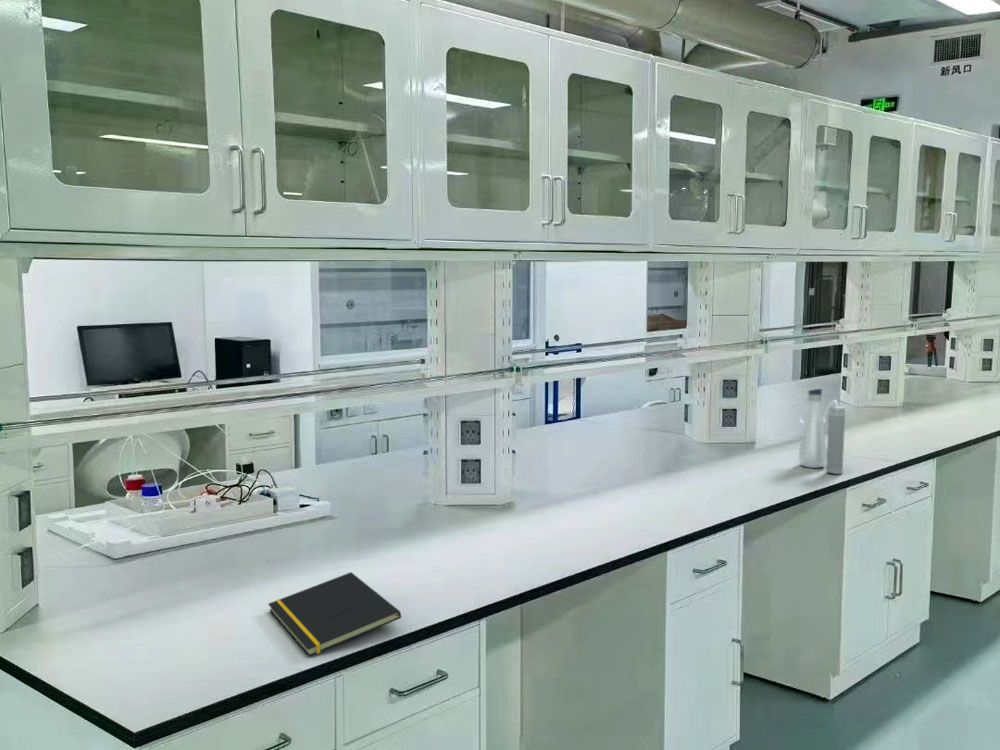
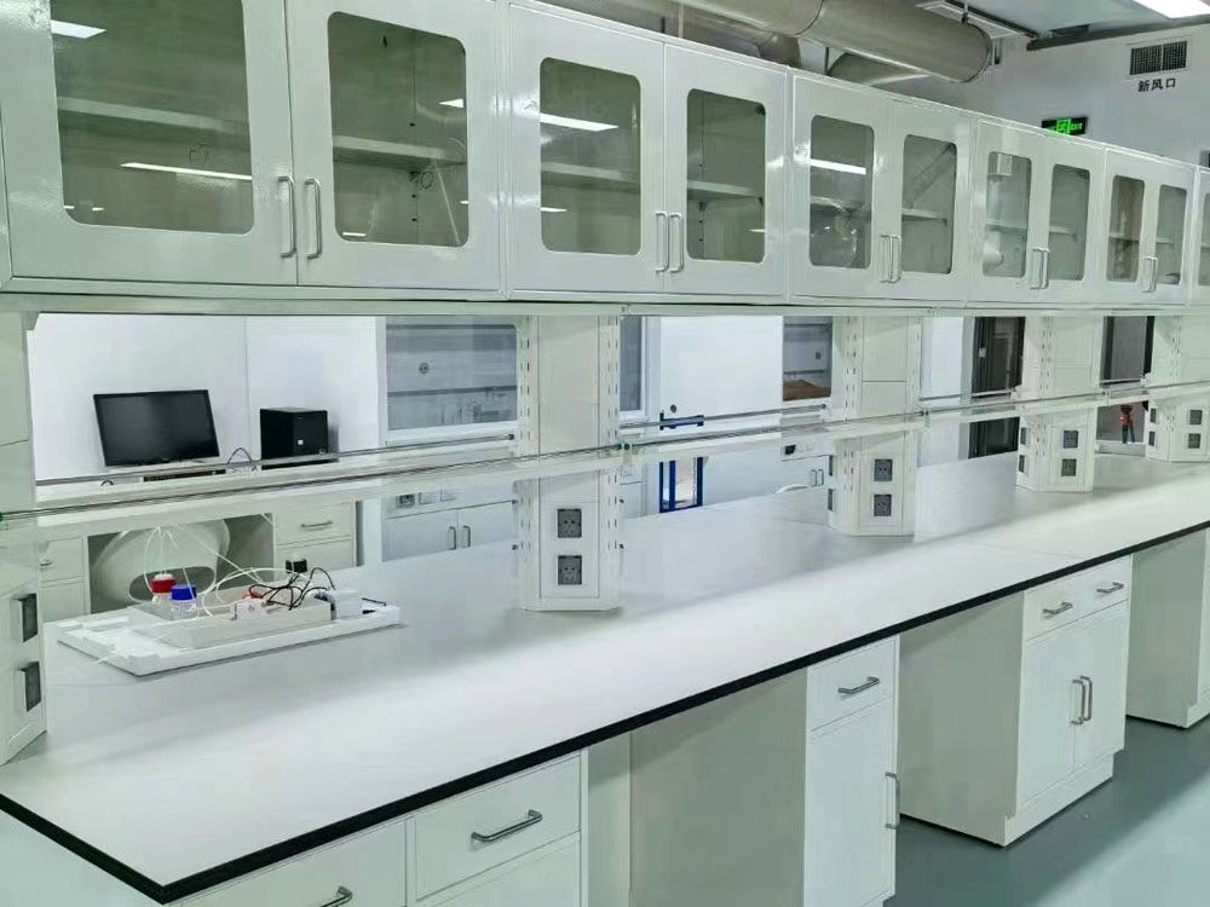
- notepad (332, 610)
- water bottle (820, 428)
